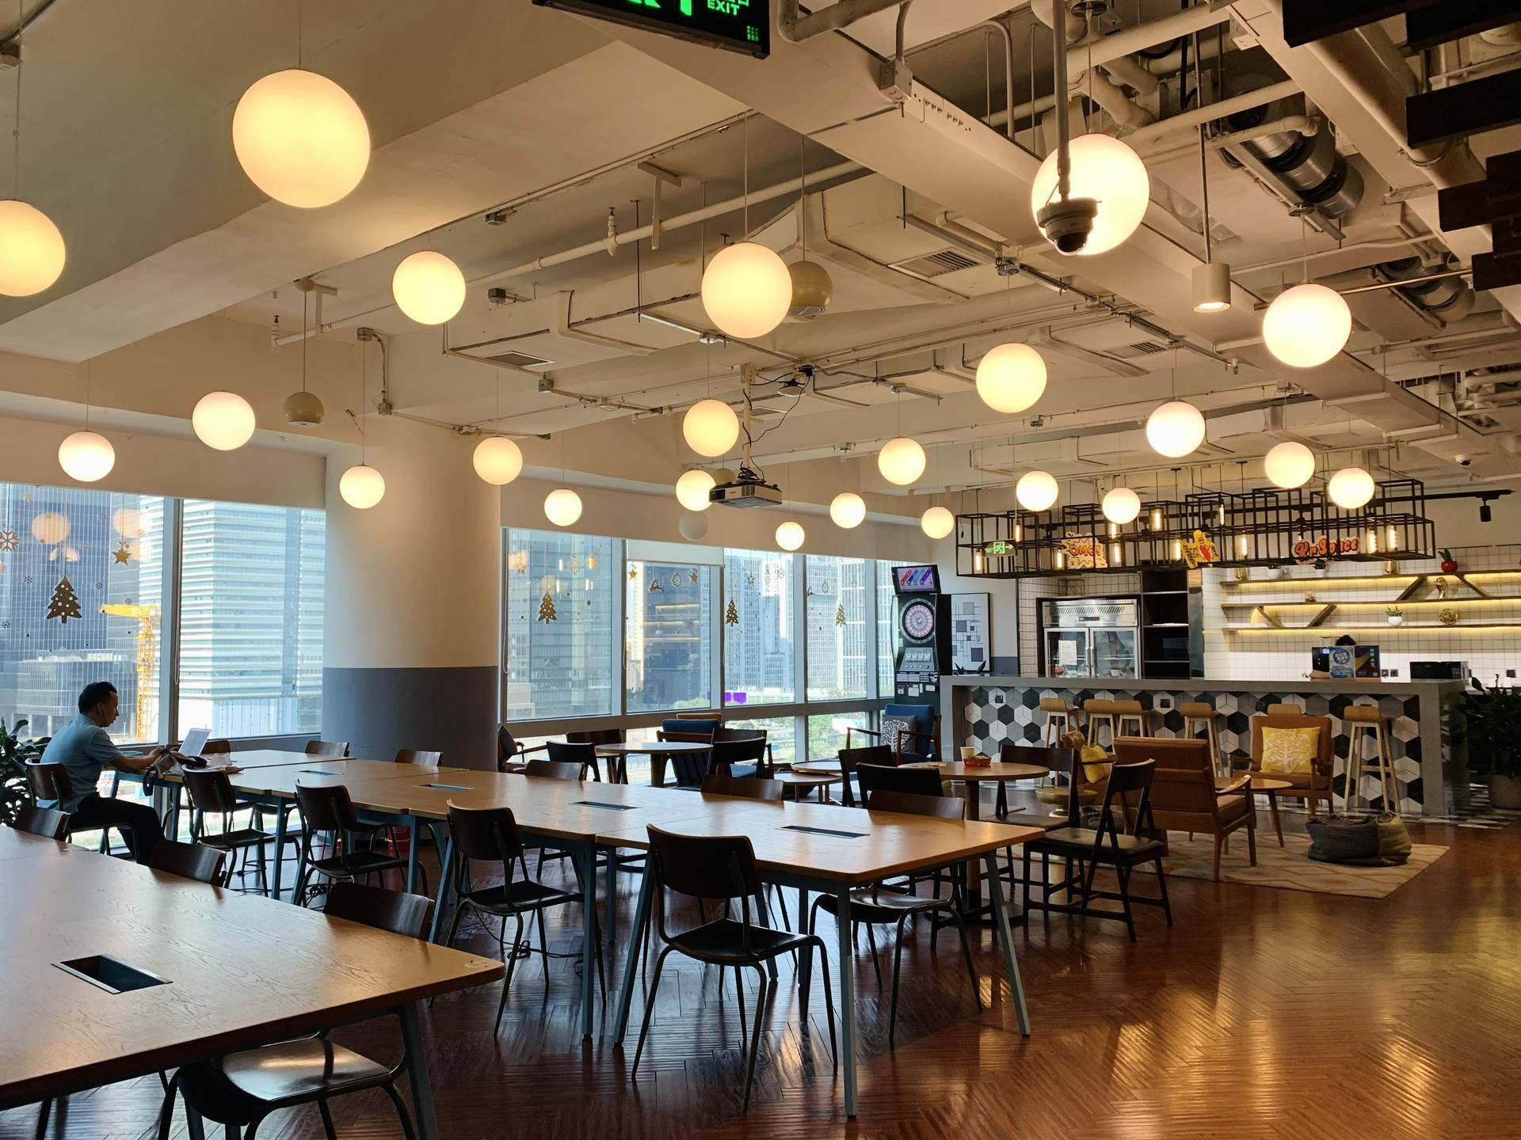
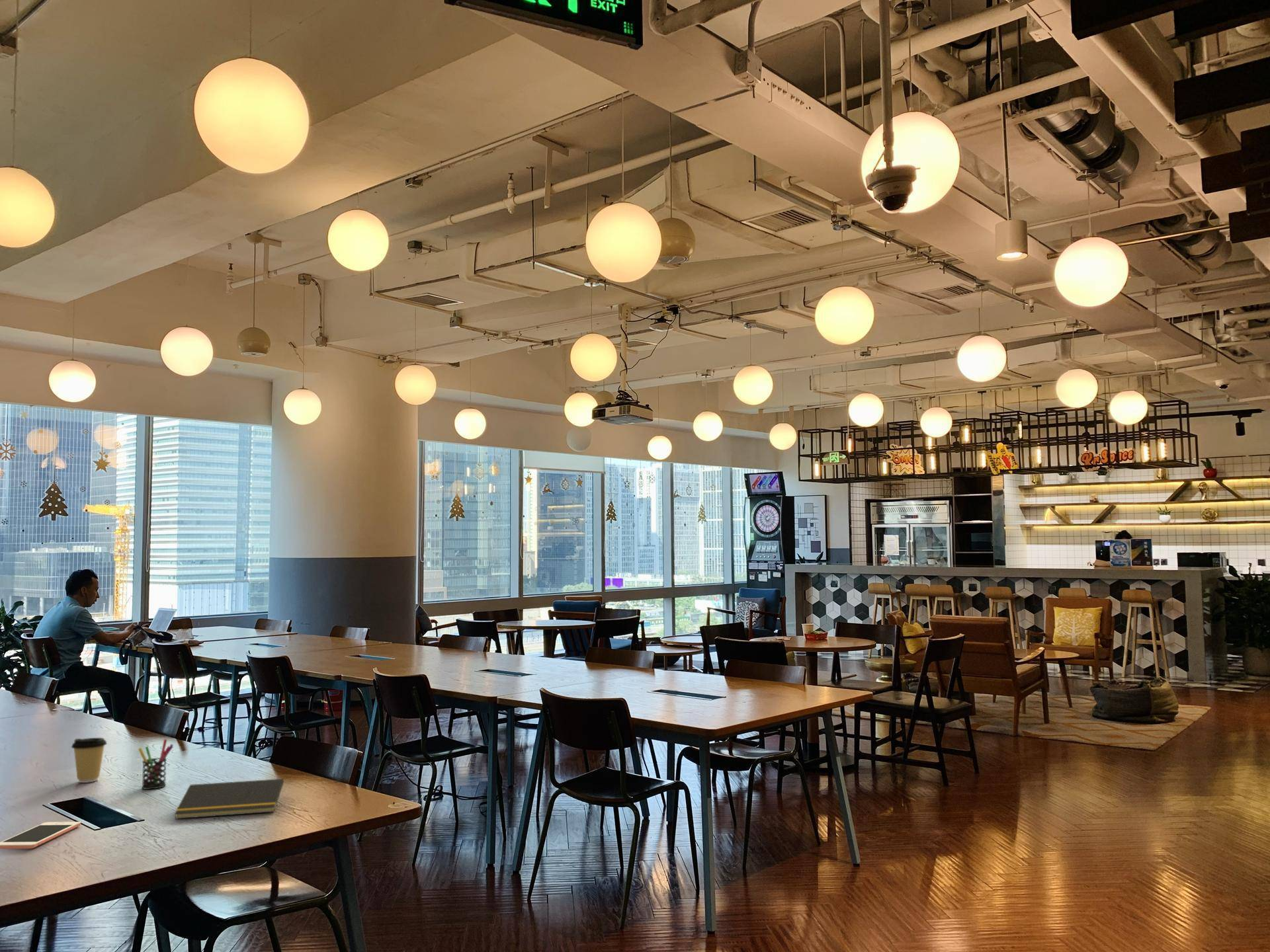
+ cell phone (39, 834)
+ pen holder (154, 763)
+ notepad (231, 797)
+ coffee cup (89, 759)
